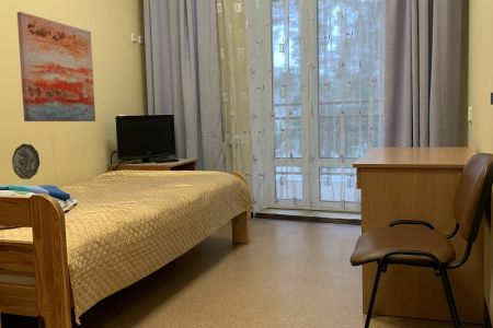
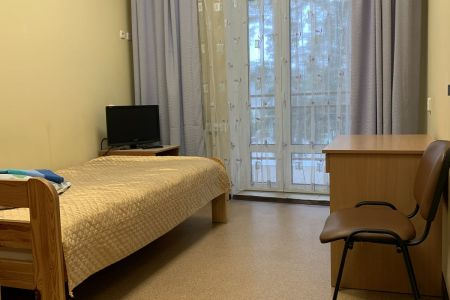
- wall art (60, 72)
- decorative plate (24, 161)
